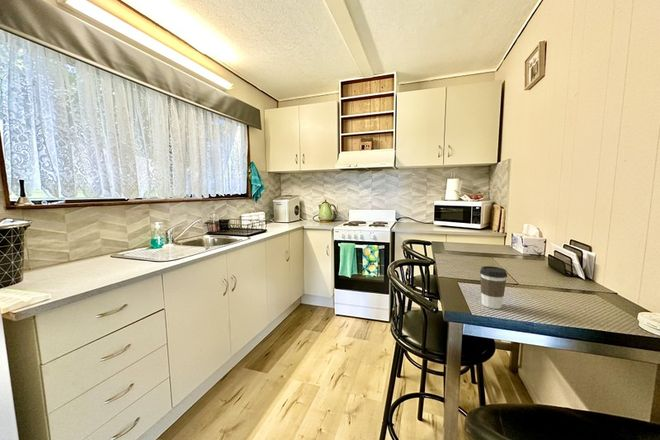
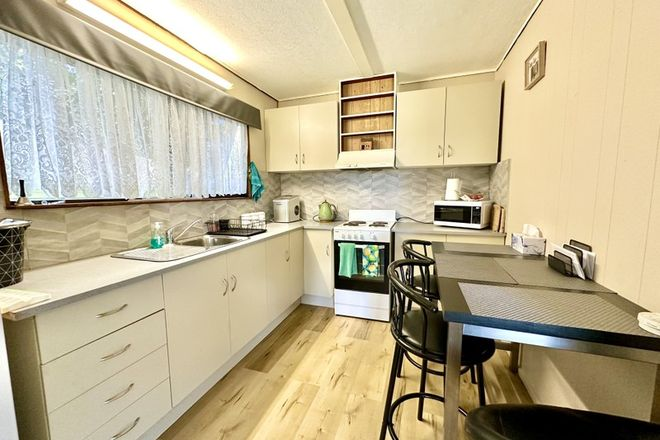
- coffee cup (492, 287)
